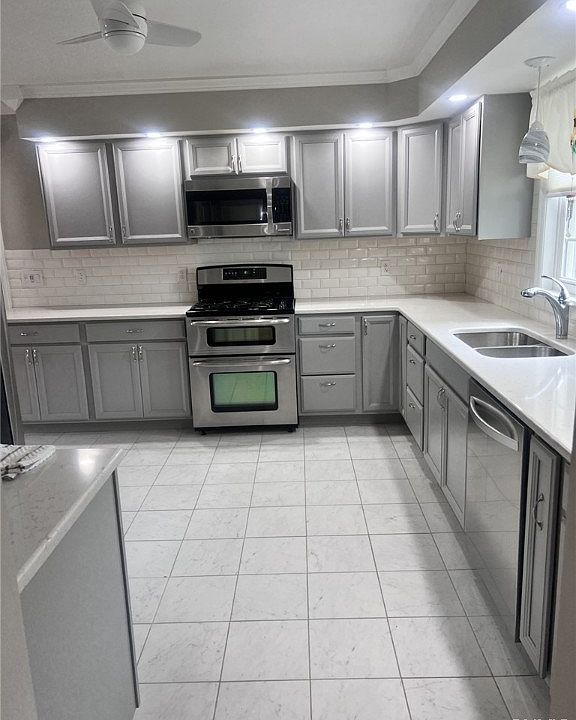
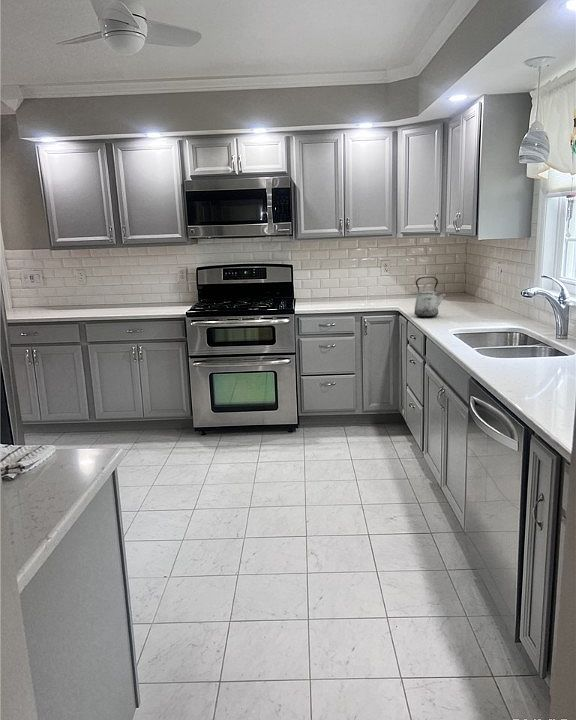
+ kettle (430, 296)
